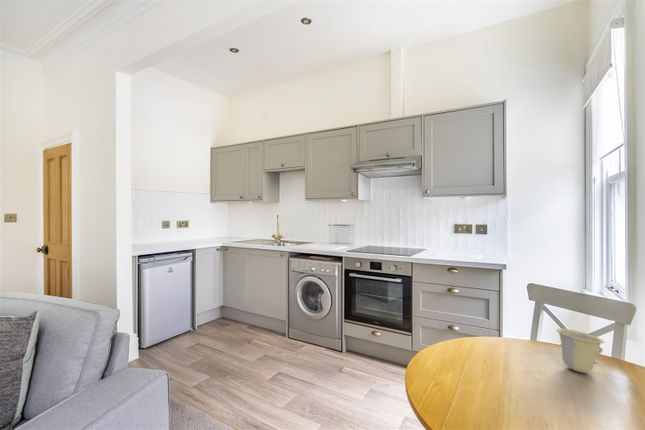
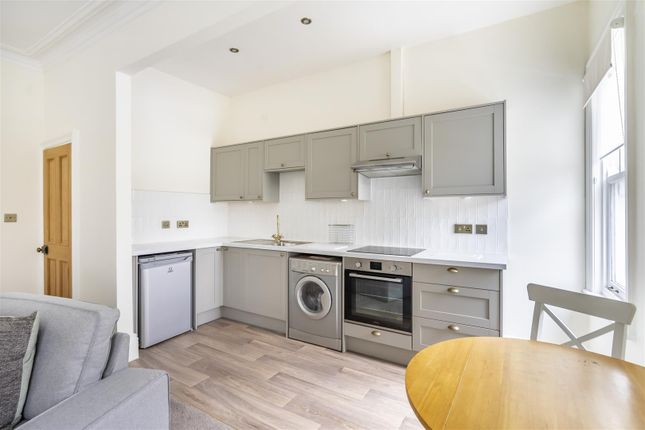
- cup (579, 350)
